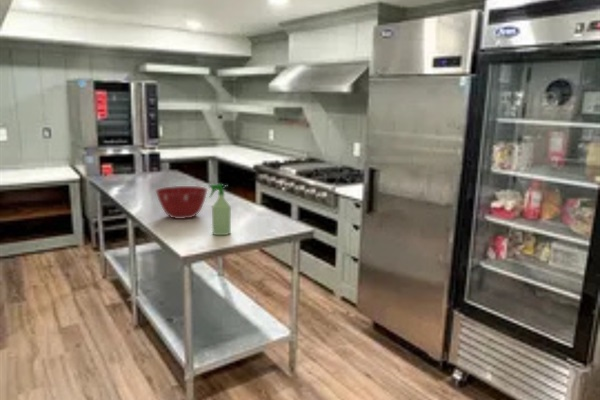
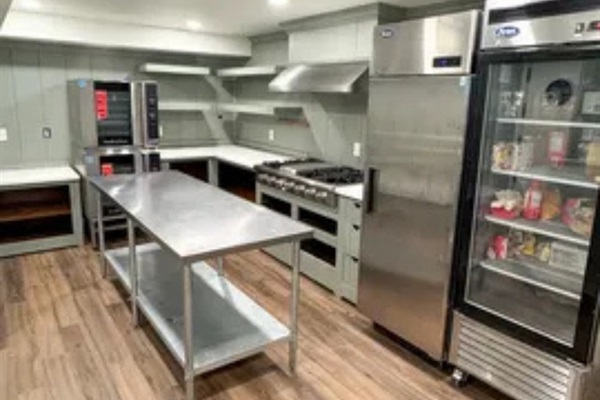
- spray bottle (221, 208)
- mixing bowl (182, 202)
